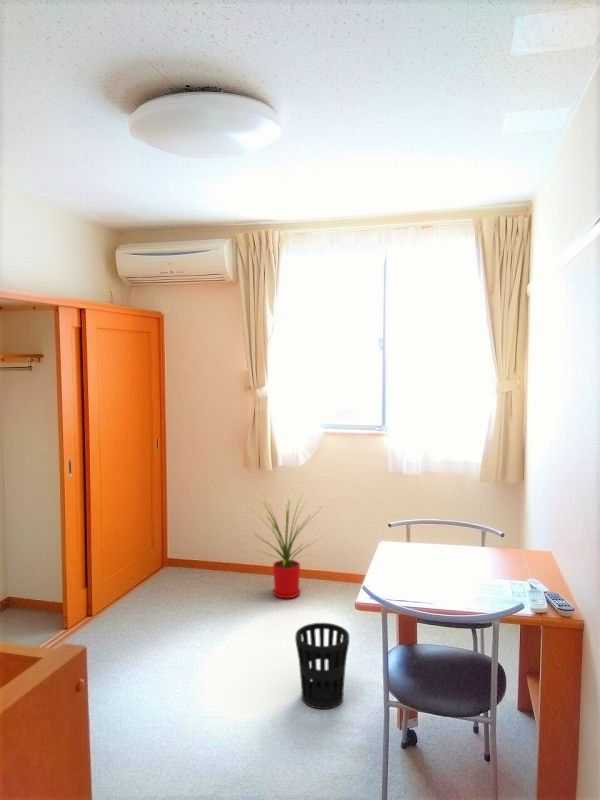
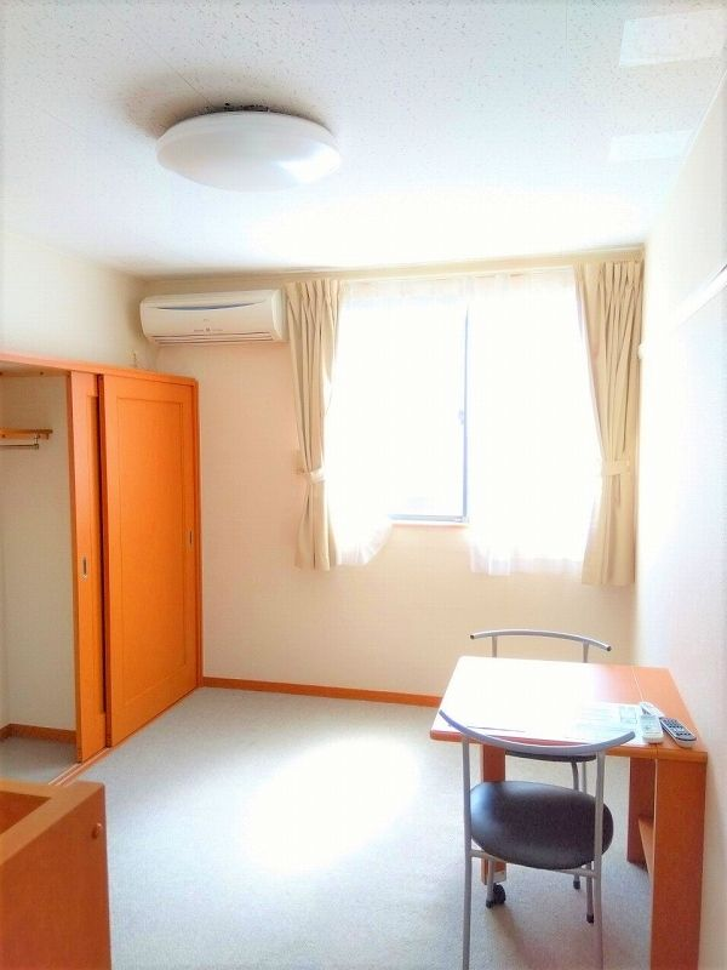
- house plant (286, 545)
- wastebasket (322, 665)
